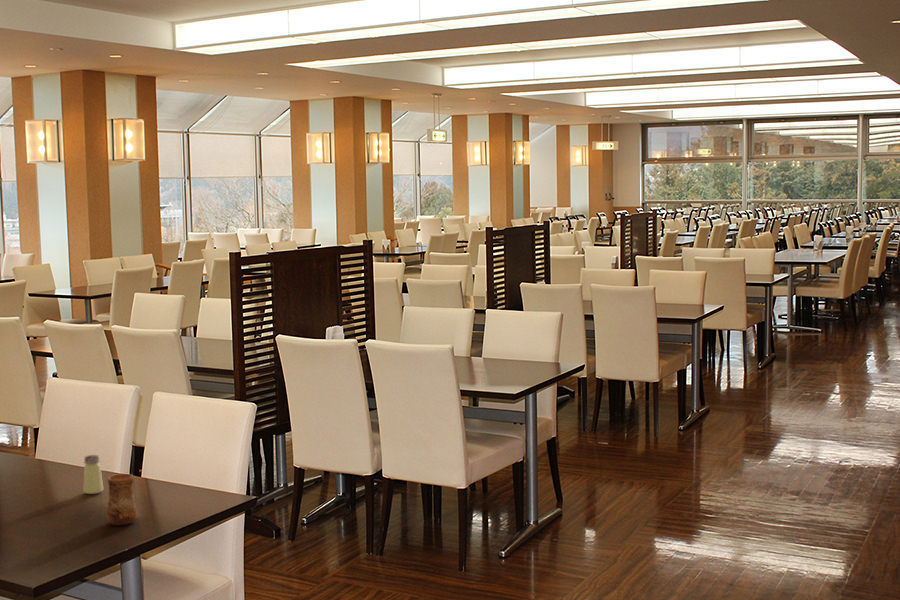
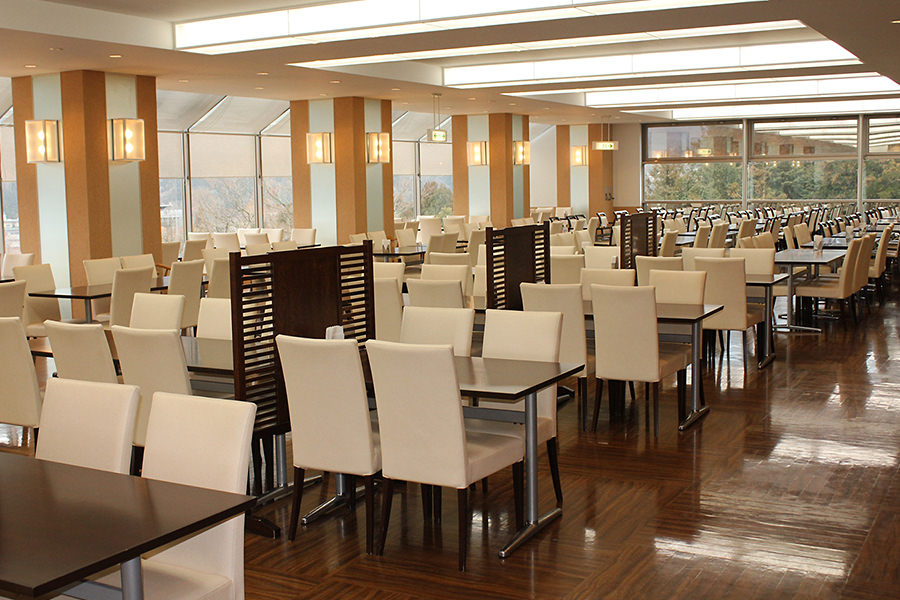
- saltshaker (92, 473)
- cup (121, 499)
